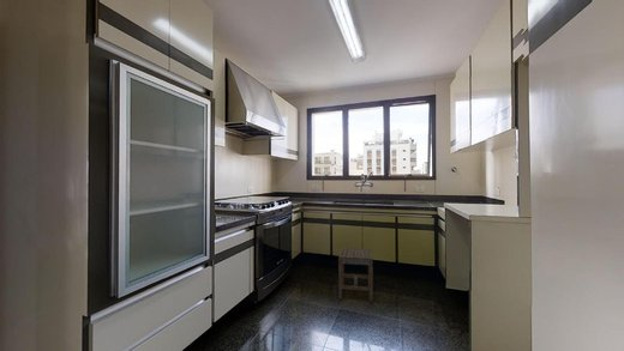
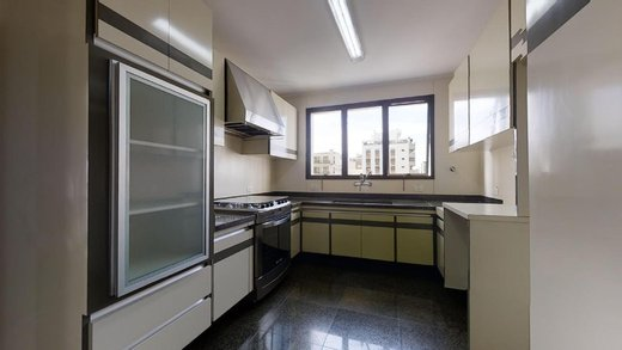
- stool (355, 274)
